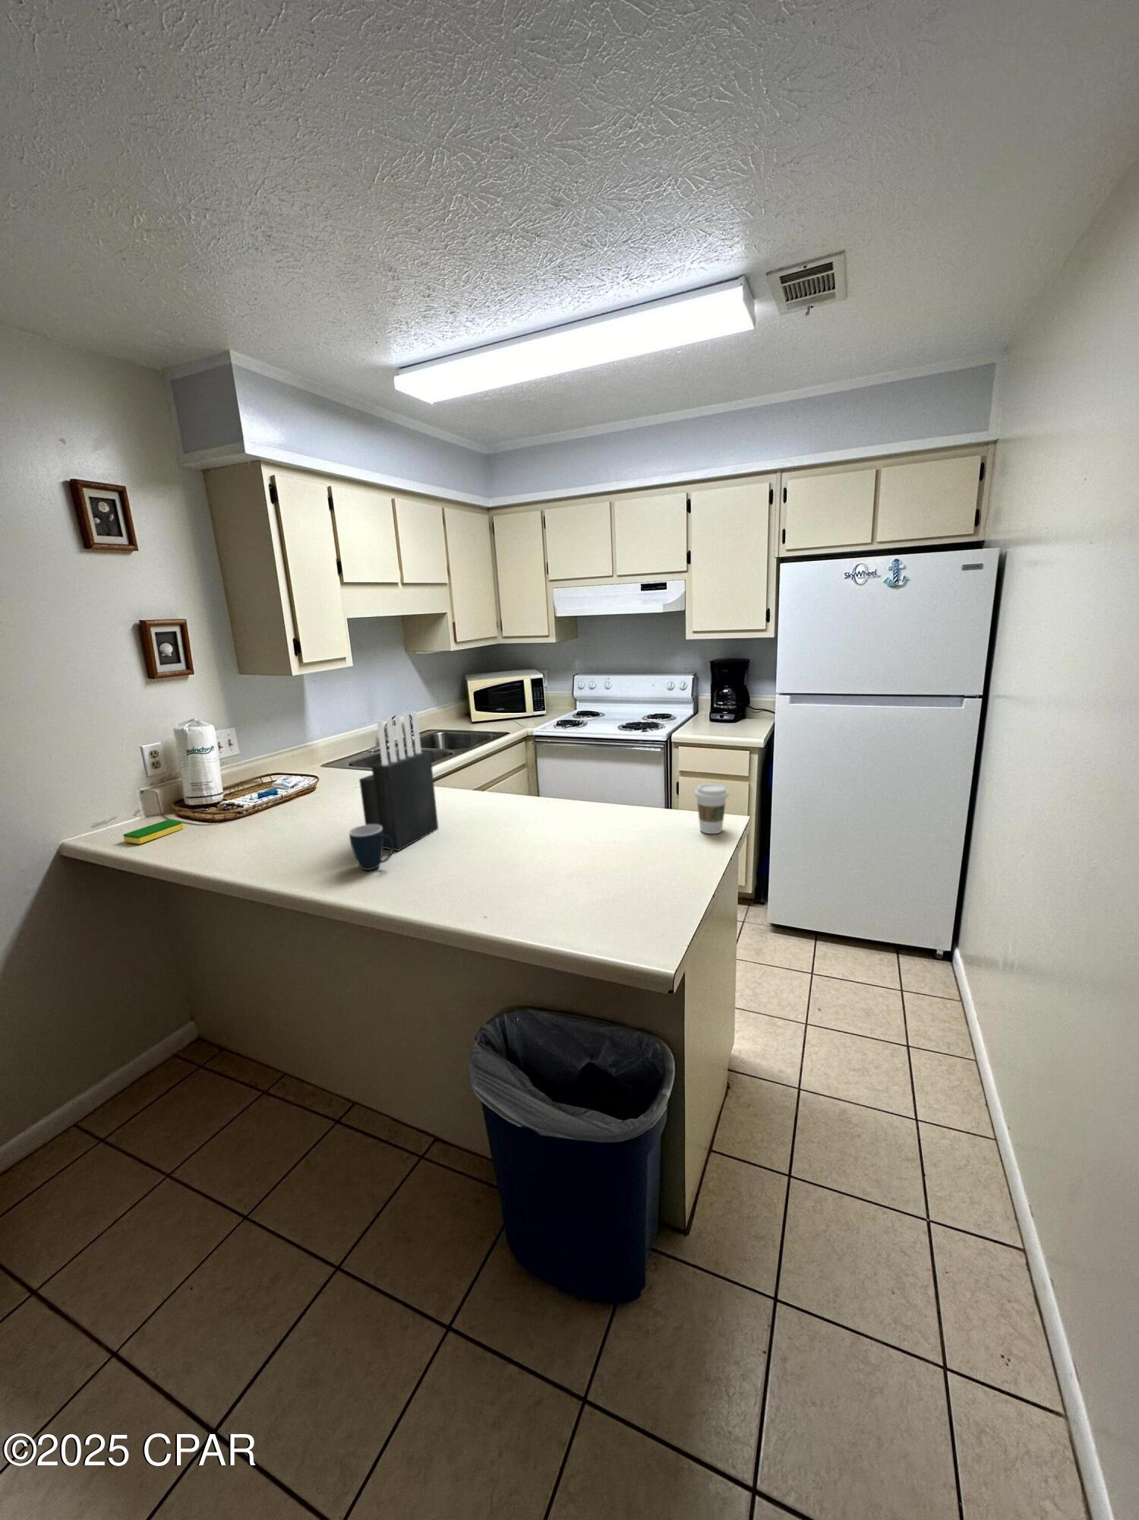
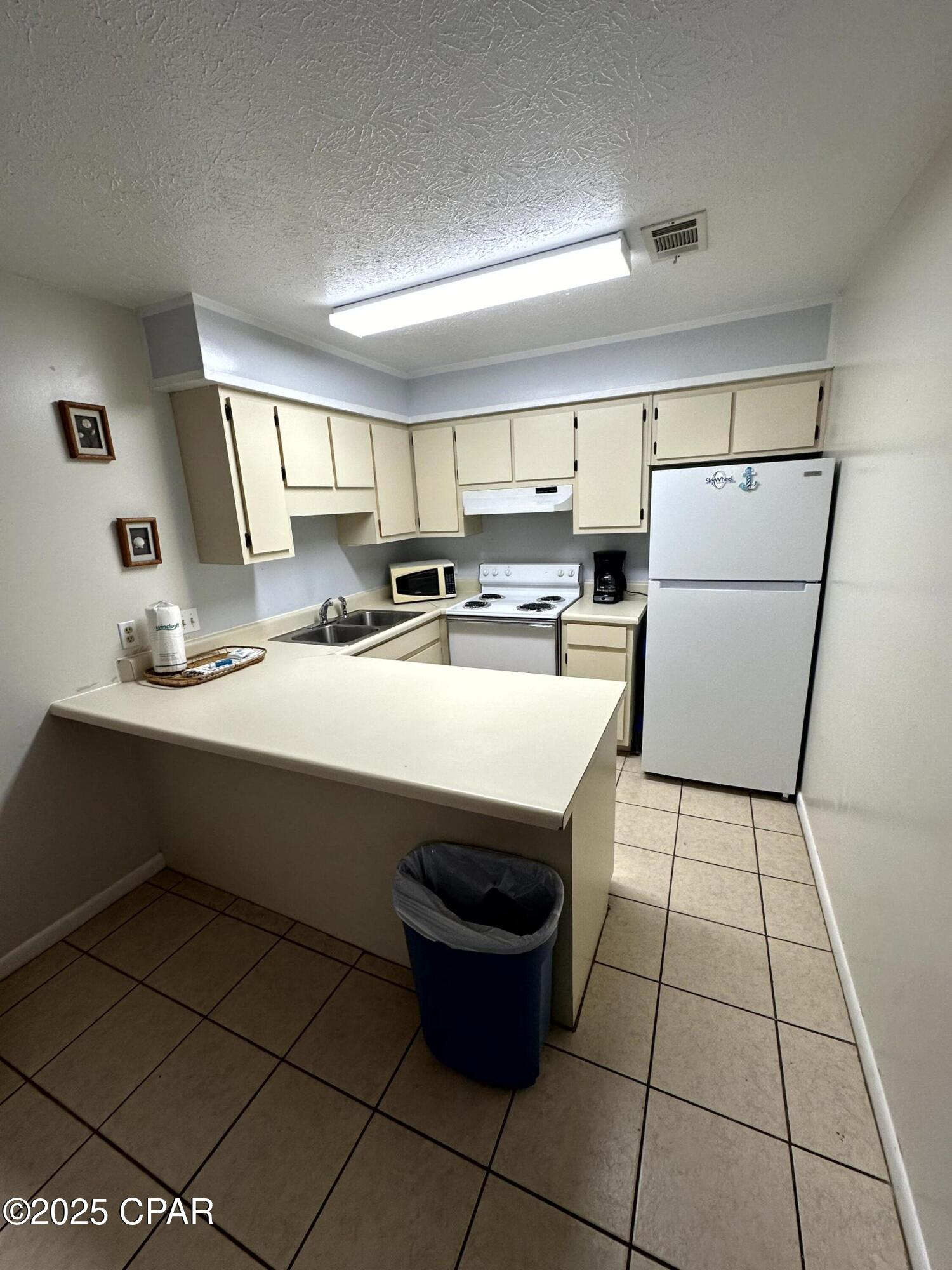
- dish sponge (154, 831)
- knife block (394, 778)
- coffee cup (711, 809)
- mug (373, 849)
